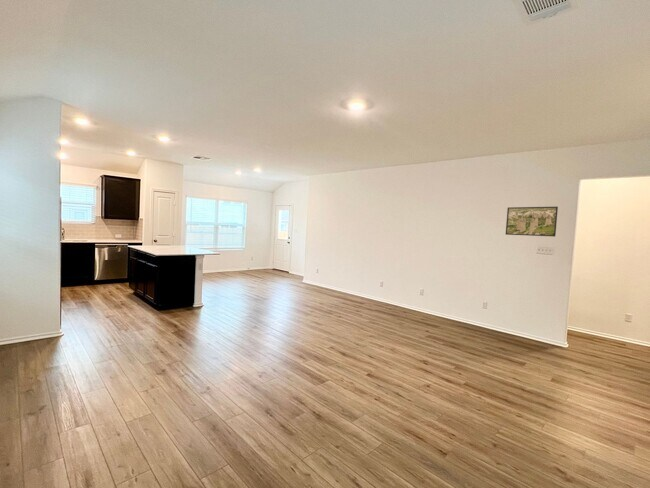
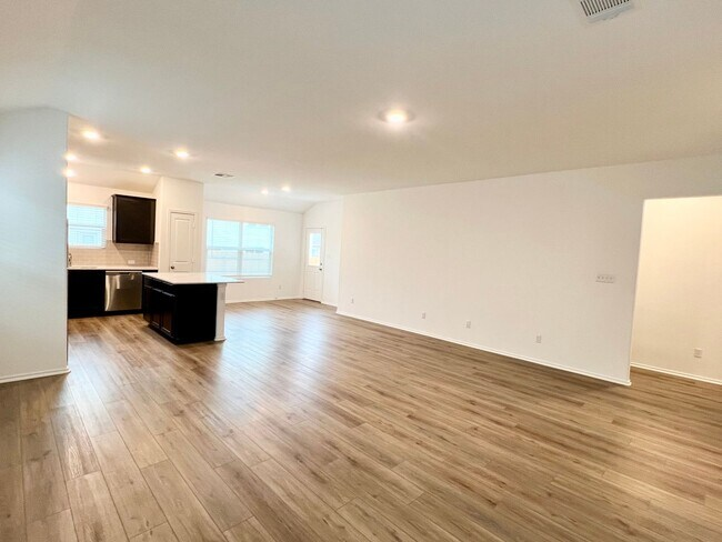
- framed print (530, 221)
